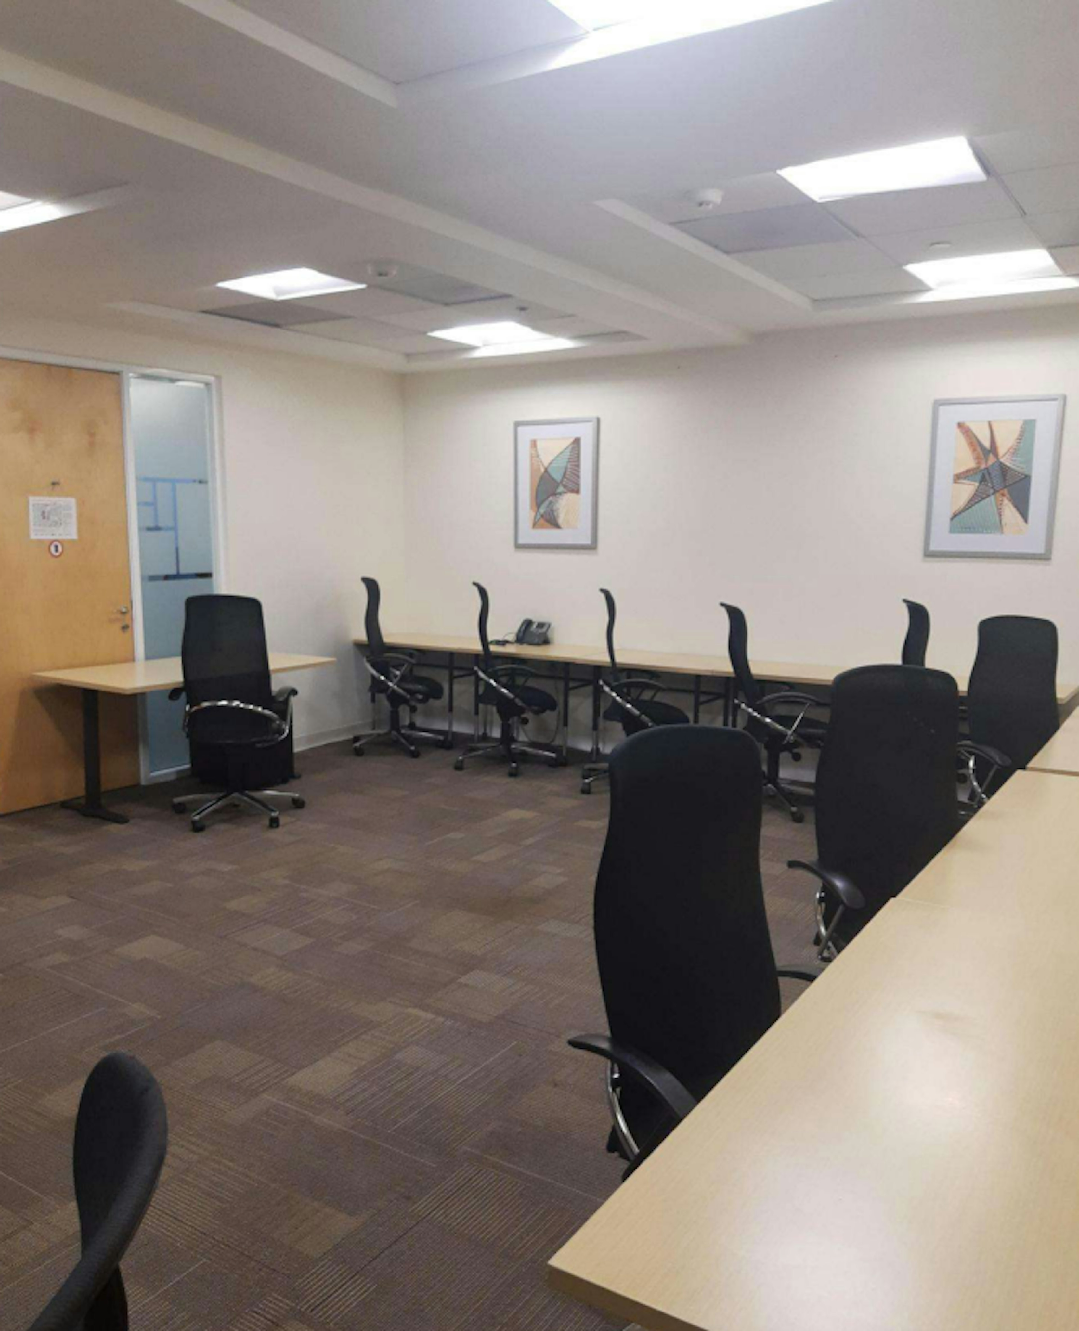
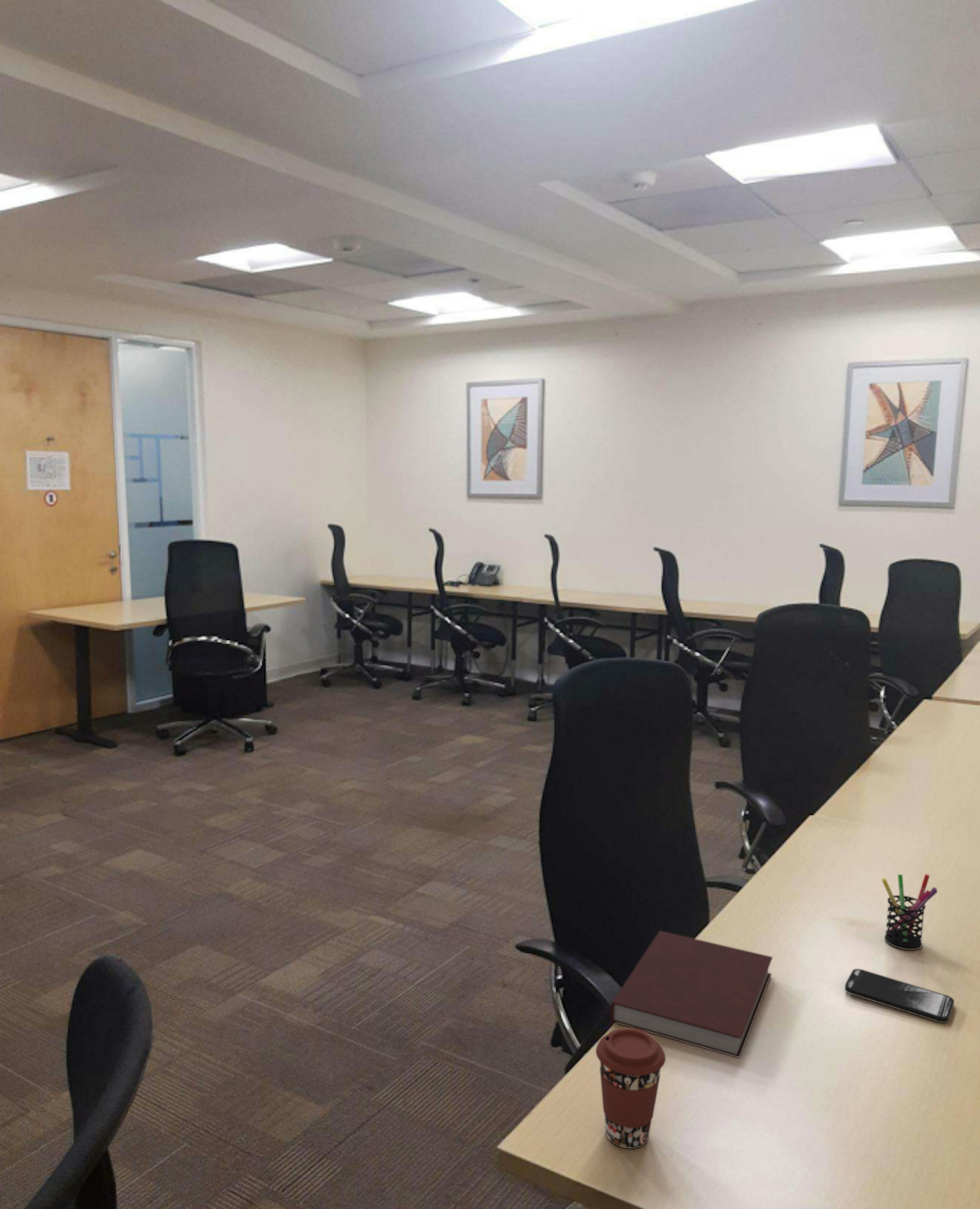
+ coffee cup (629, 1088)
+ notebook (695, 987)
+ pen holder (906, 906)
+ smartphone (899, 994)
